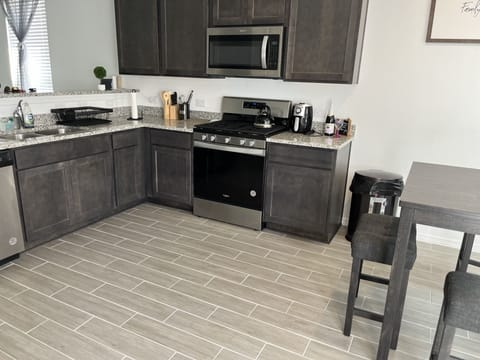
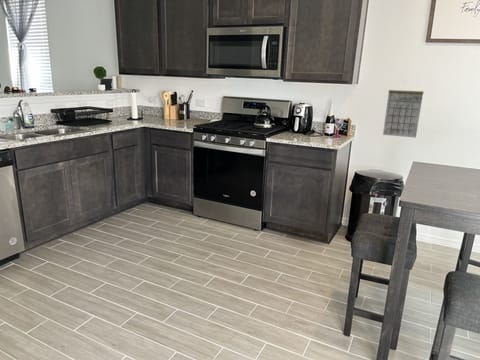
+ calendar (403, 108)
